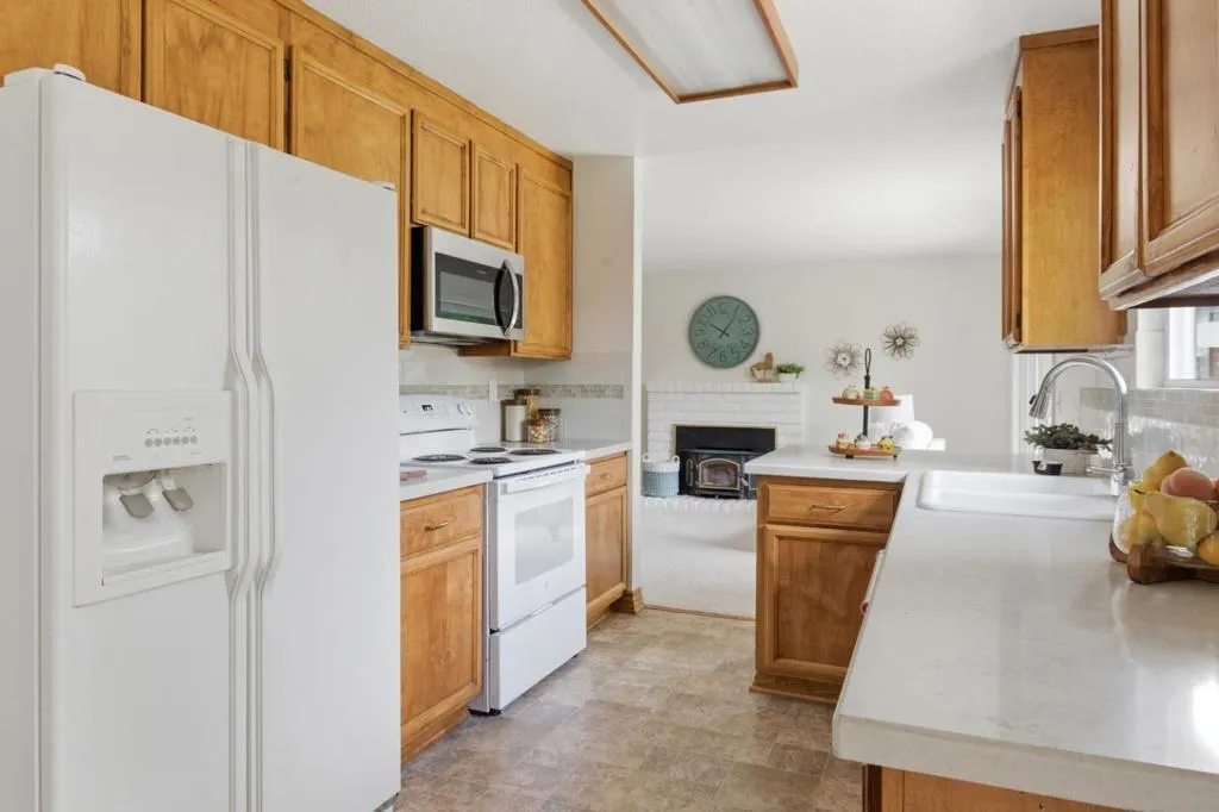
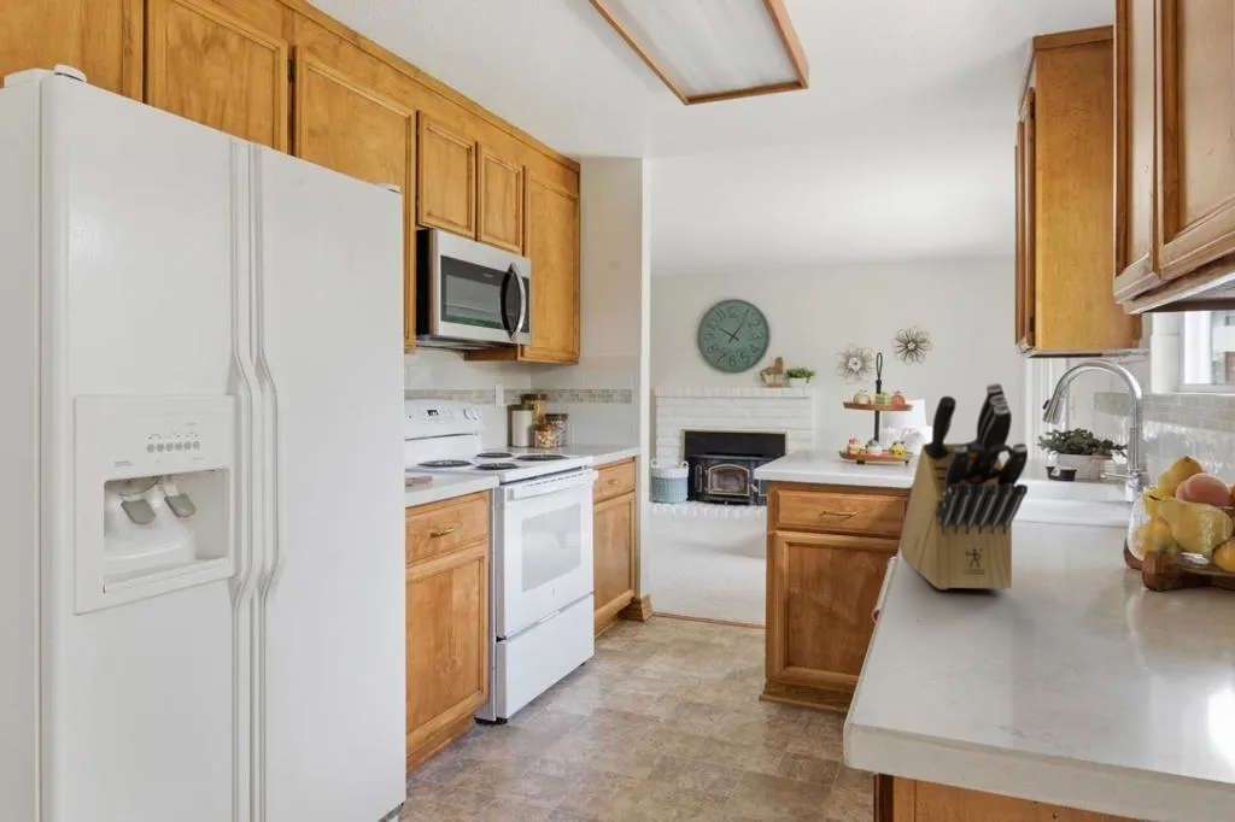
+ knife block (956, 482)
